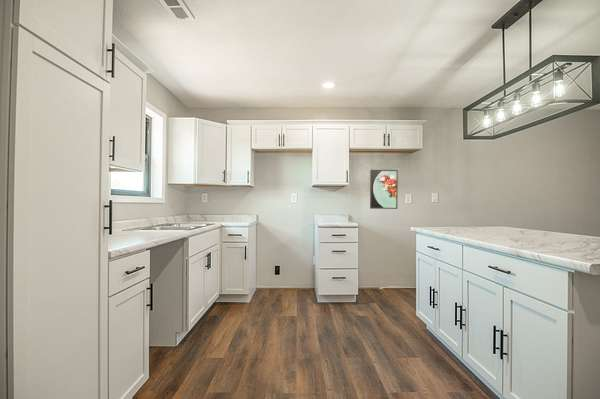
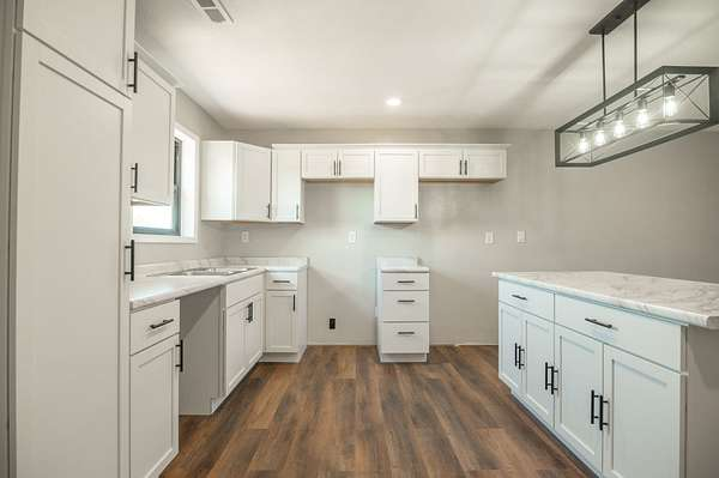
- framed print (383, 189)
